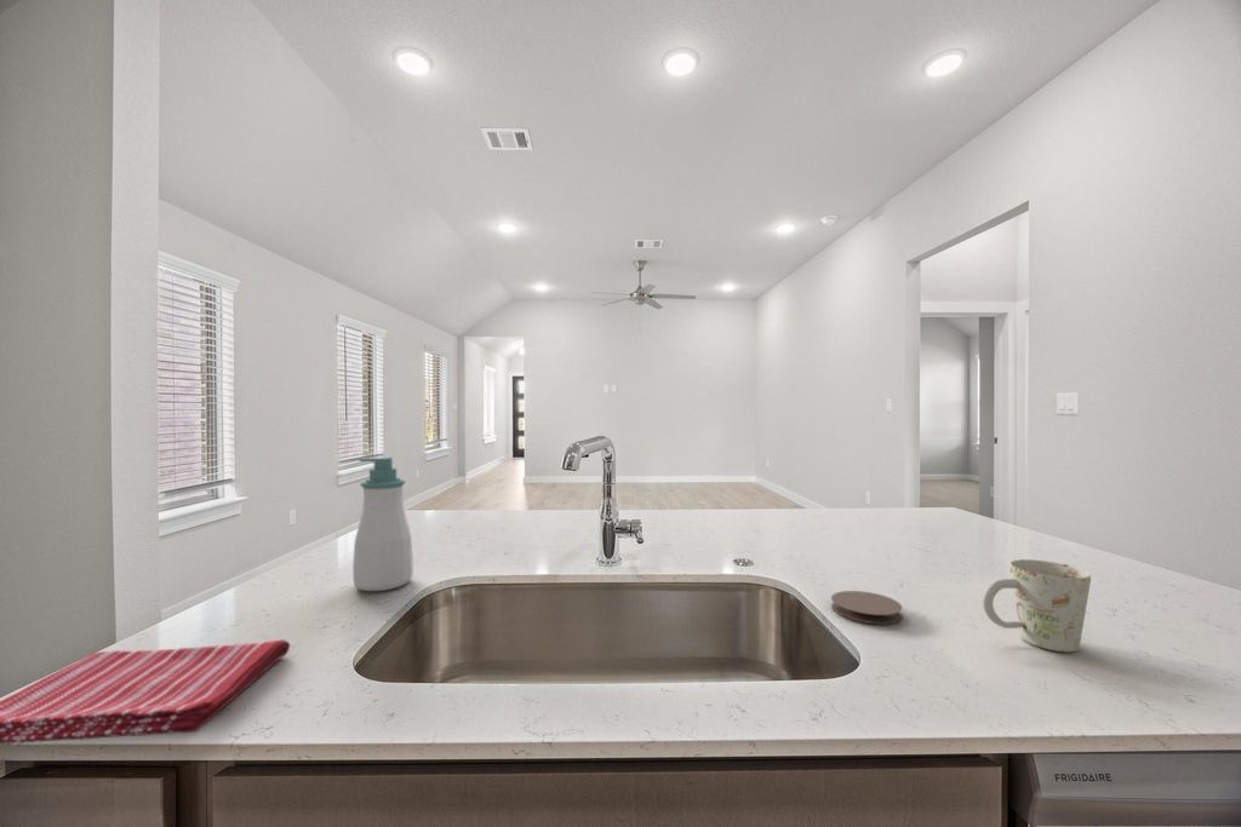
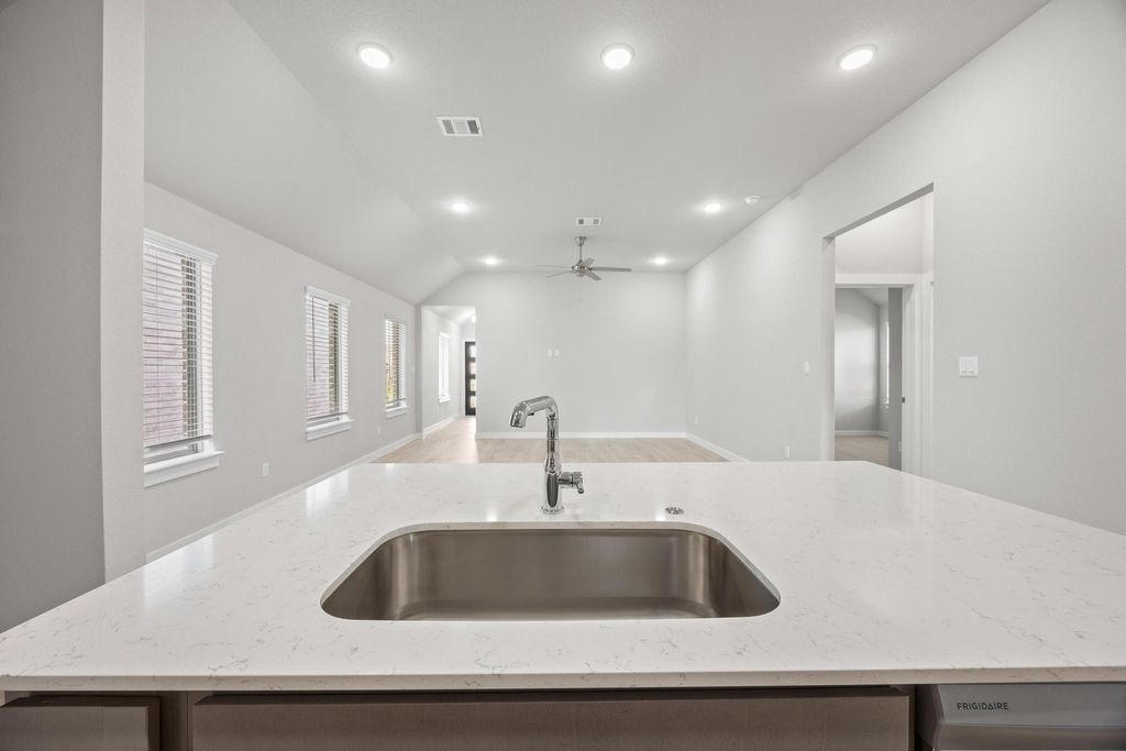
- mug (1033, 604)
- soap bottle (383, 521)
- coaster (865, 605)
- dish towel (143, 682)
